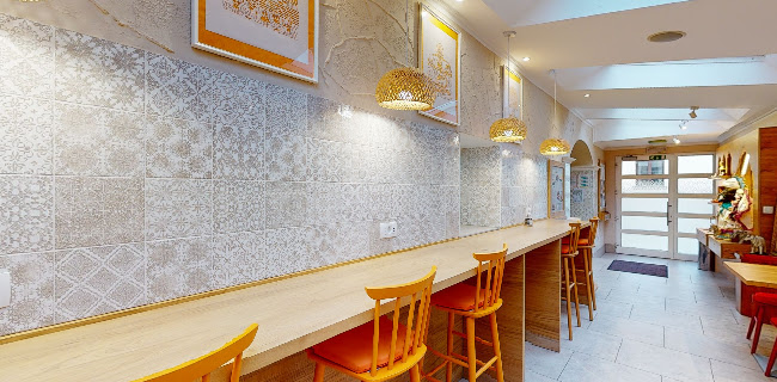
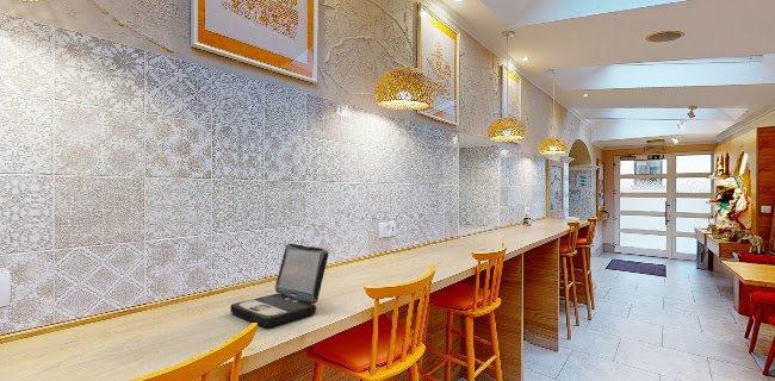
+ laptop (280, 280)
